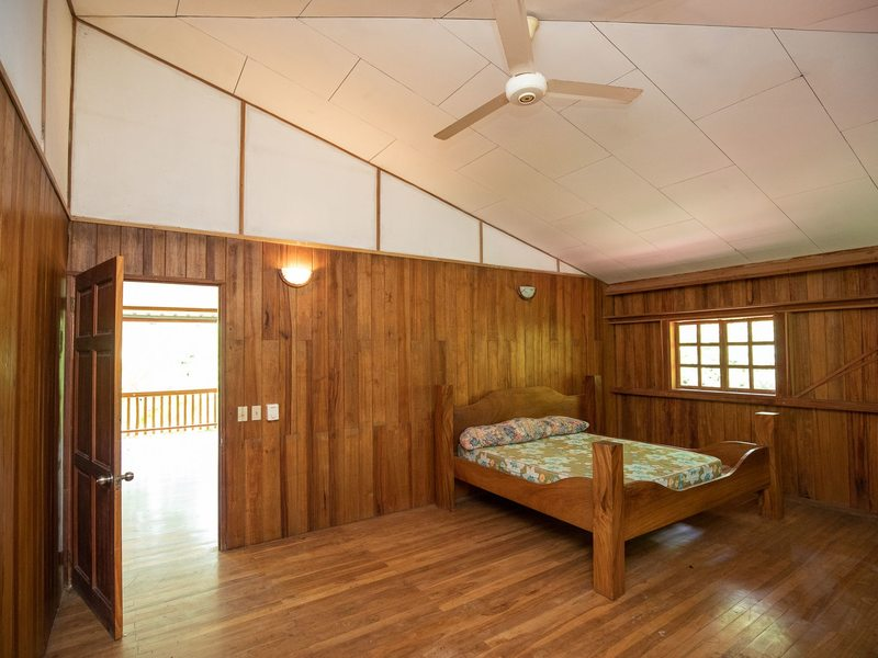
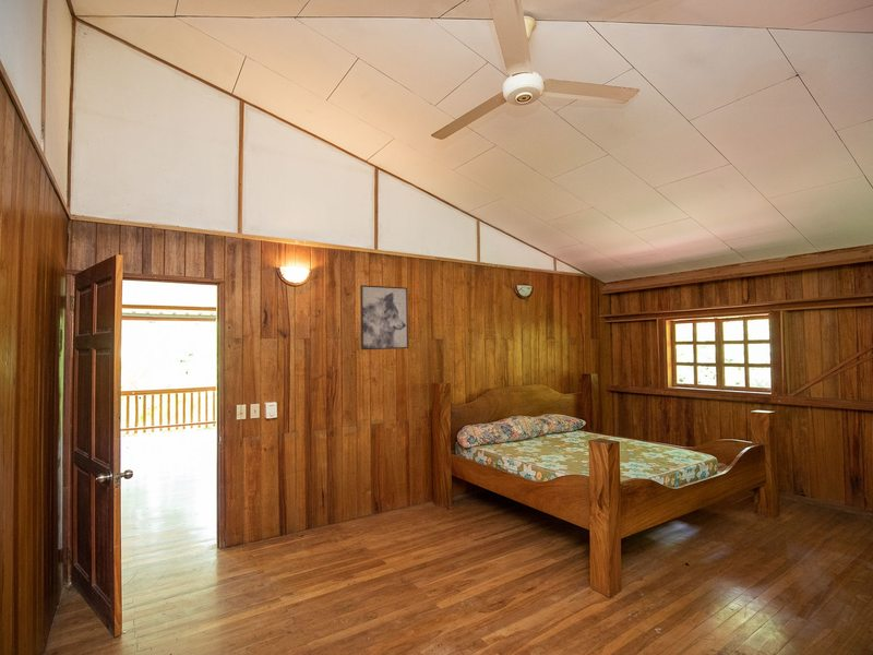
+ wall art (384, 318)
